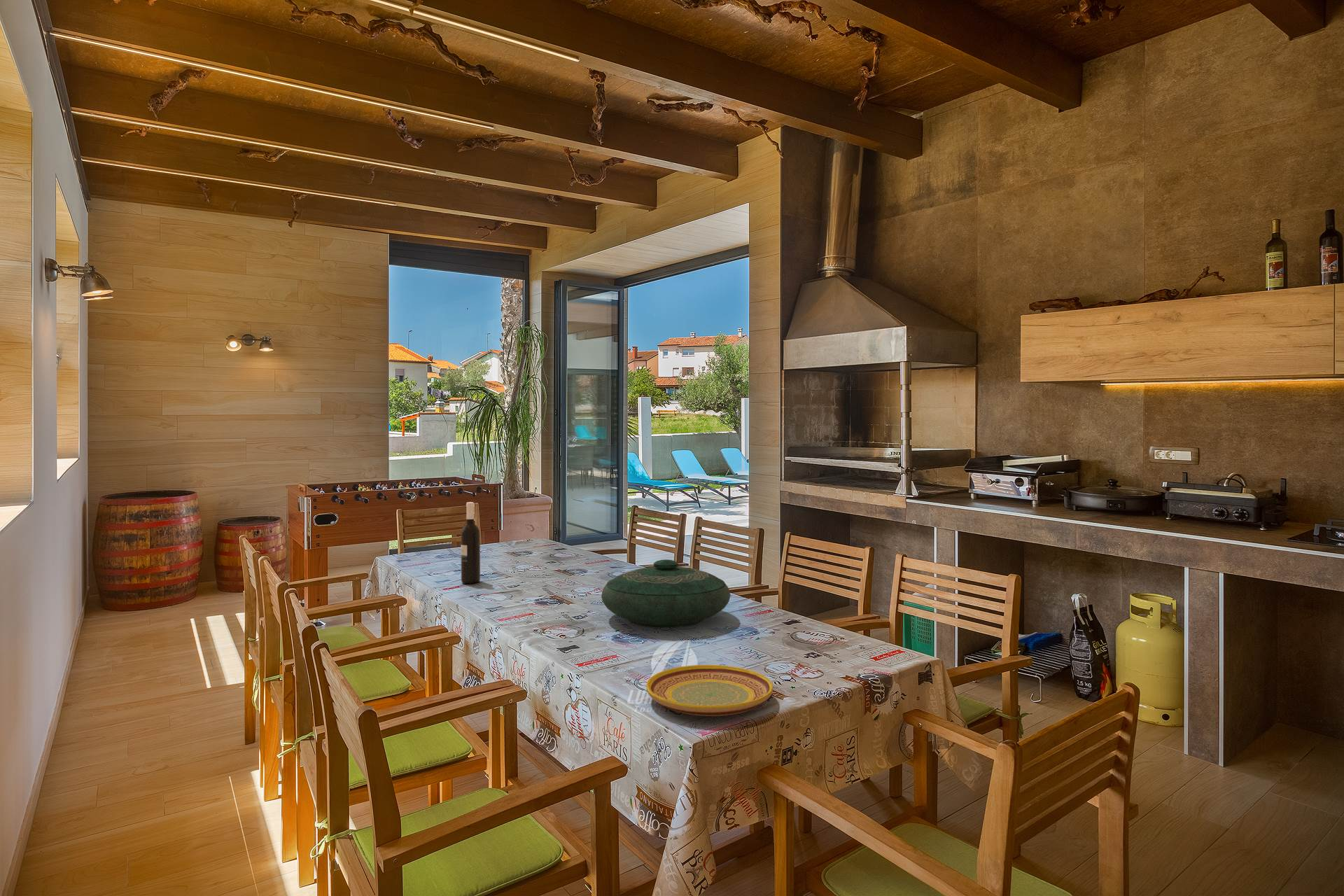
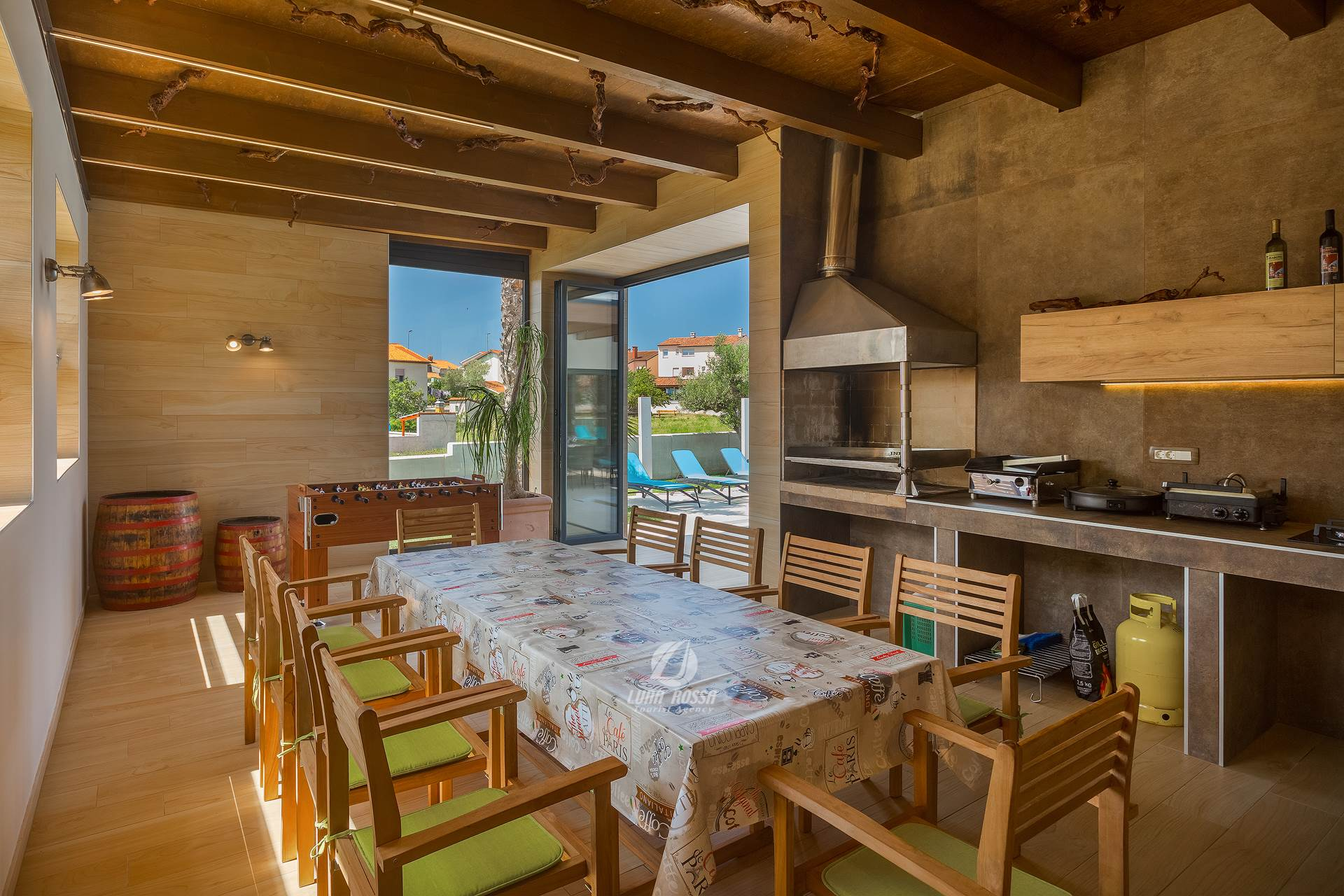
- decorative bowl (666, 589)
- plate (709, 692)
- wine bottle (470, 542)
